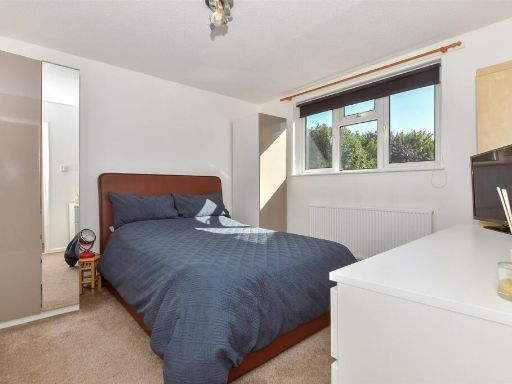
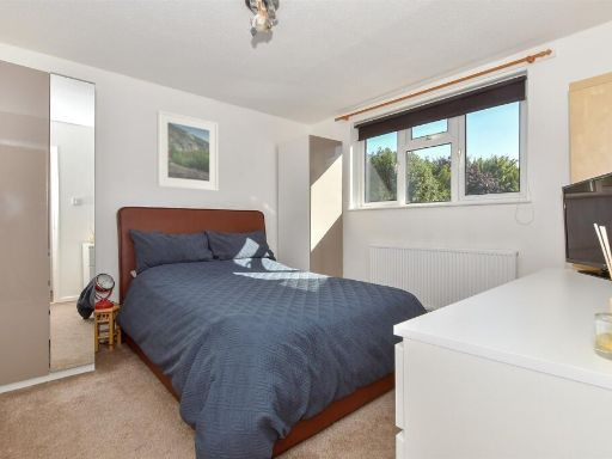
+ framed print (189, 152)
